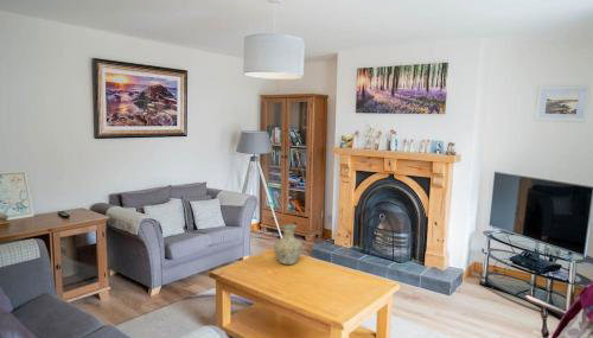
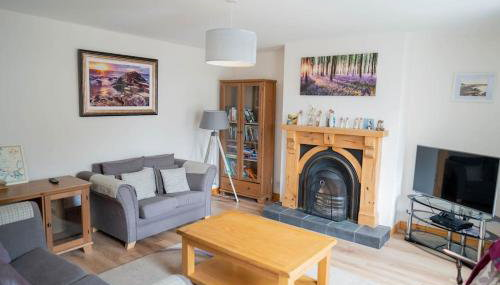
- vase (288, 243)
